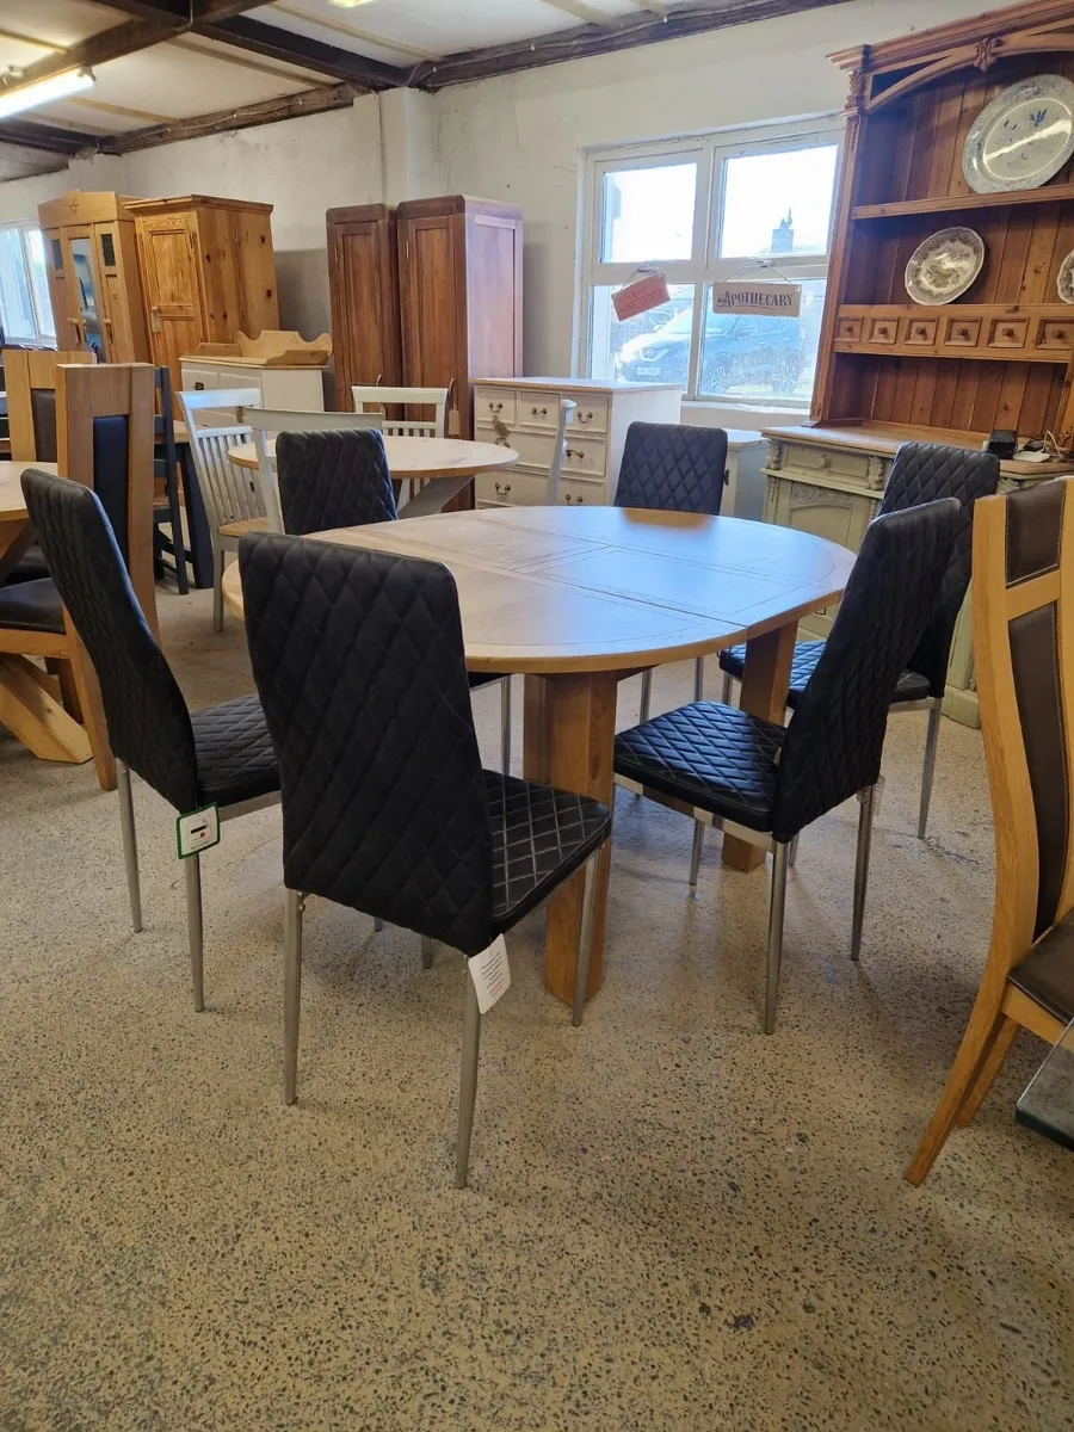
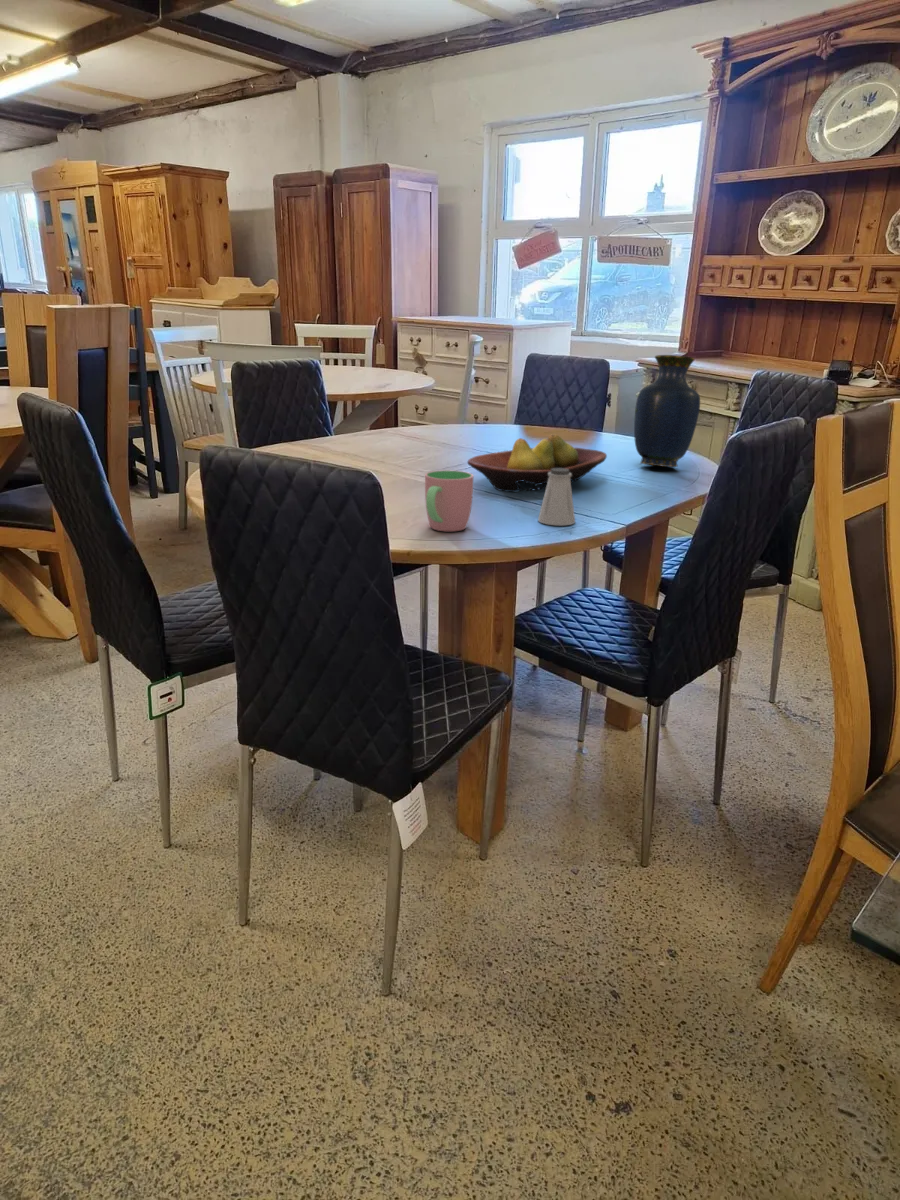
+ cup (444, 502)
+ saltshaker (558, 495)
+ fruit bowl (538, 460)
+ vase (666, 412)
